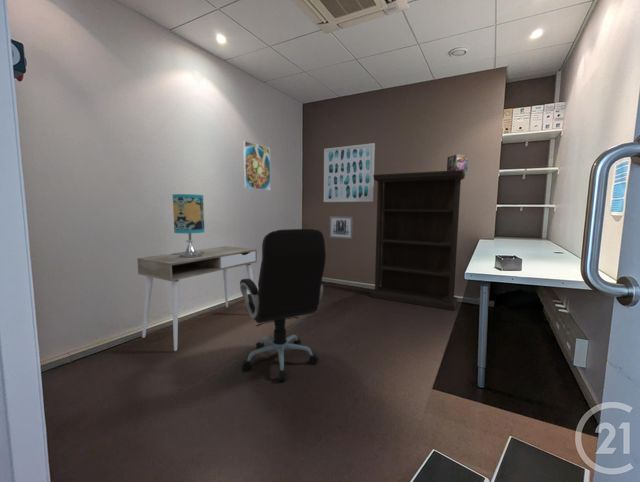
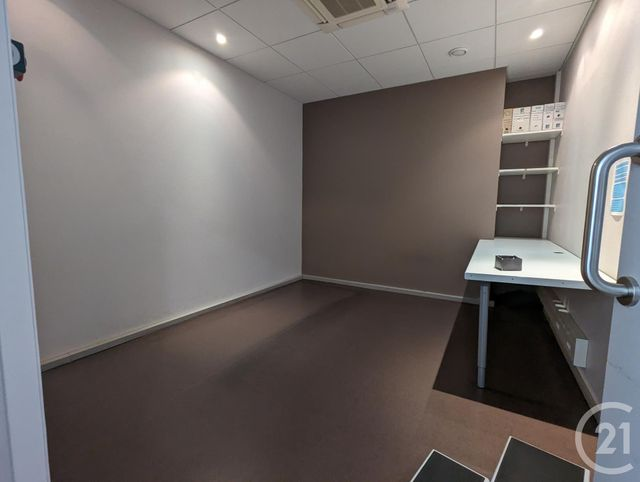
- table lamp (186, 225)
- bookcase (415, 238)
- desk (200, 274)
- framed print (257, 167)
- wall art (347, 174)
- office chair (278, 296)
- decorative box (457, 164)
- wall art (340, 227)
